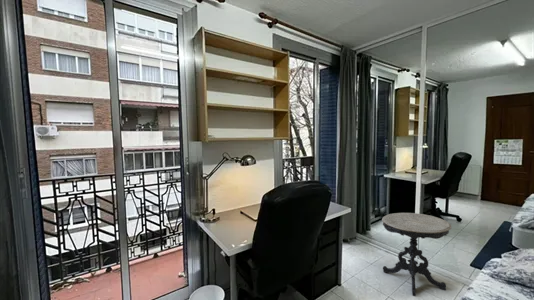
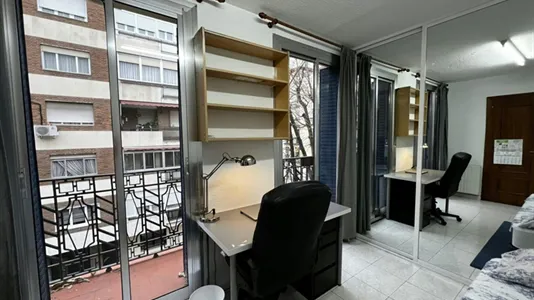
- side table (414, 250)
